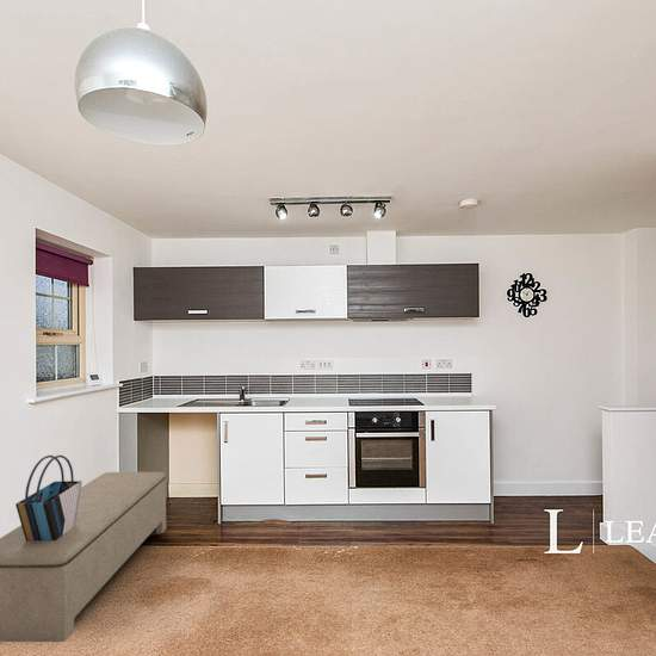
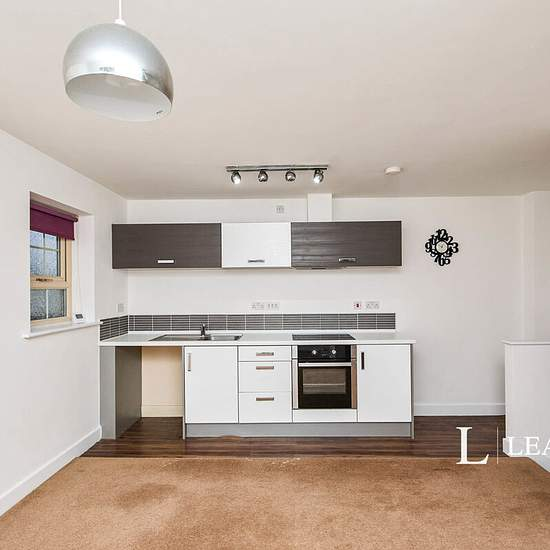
- bench (89, 538)
- tote bag (50, 494)
